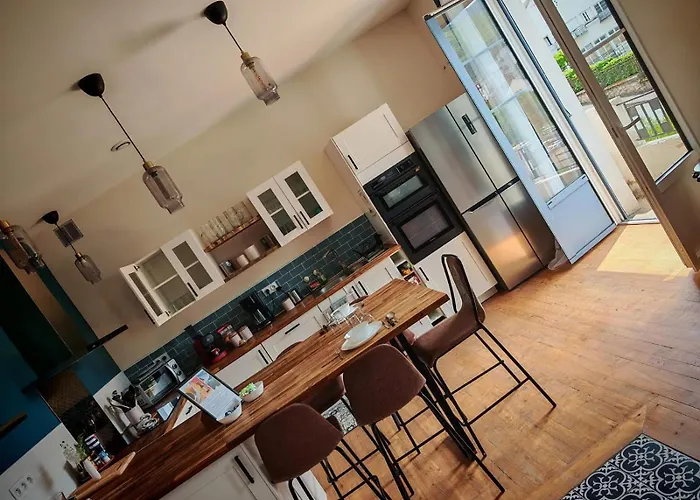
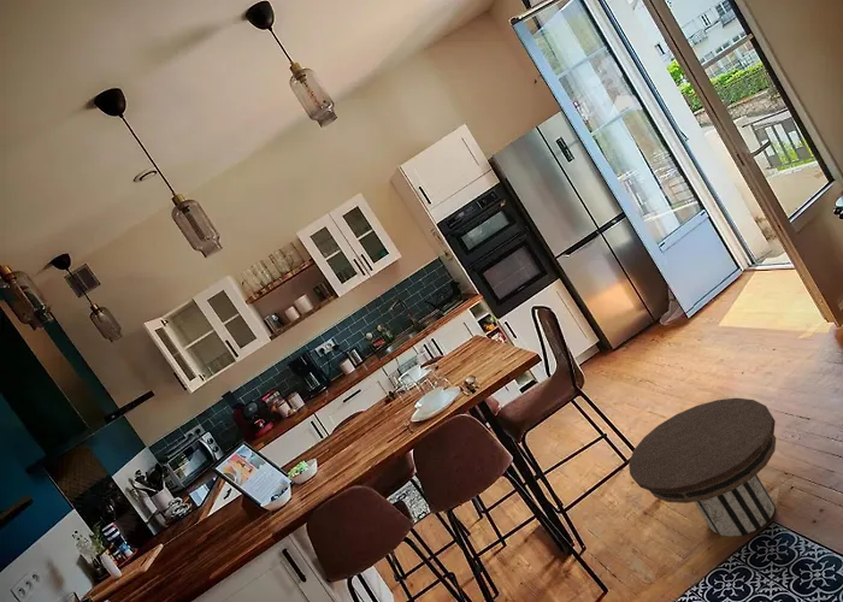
+ side table (718, 477)
